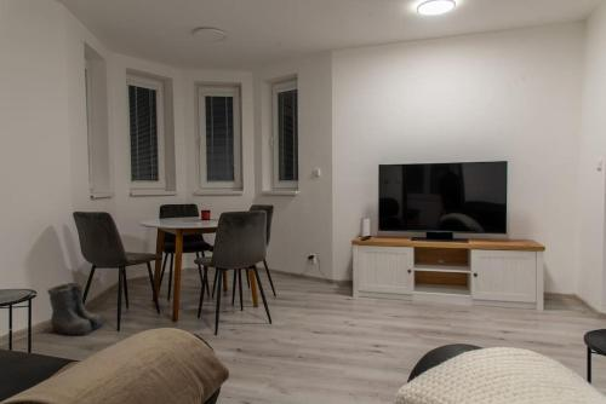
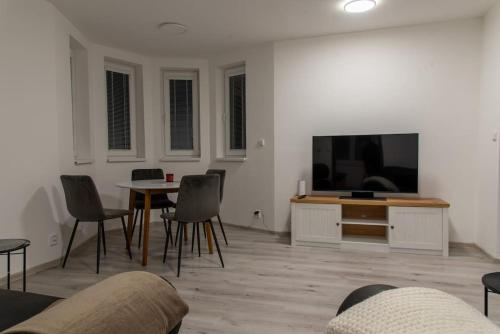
- boots (75, 306)
